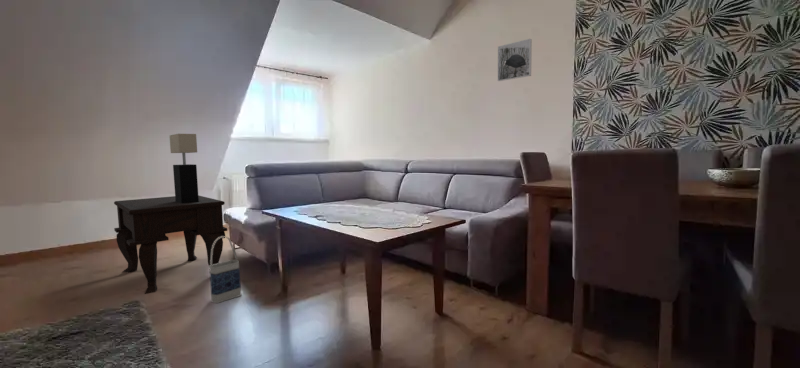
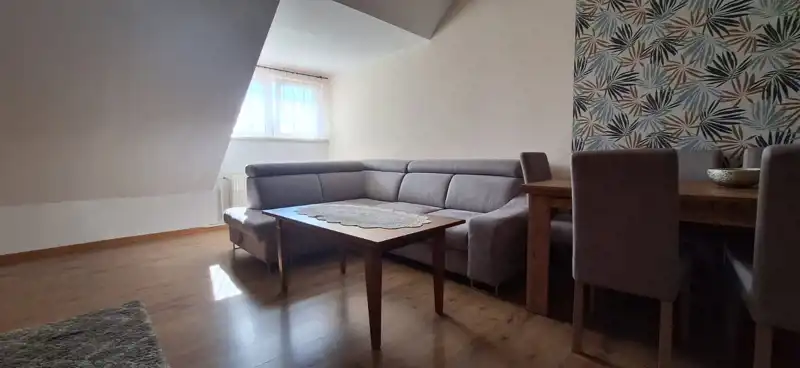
- table lamp (184, 170)
- bag (224, 267)
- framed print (514, 60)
- side table (168, 238)
